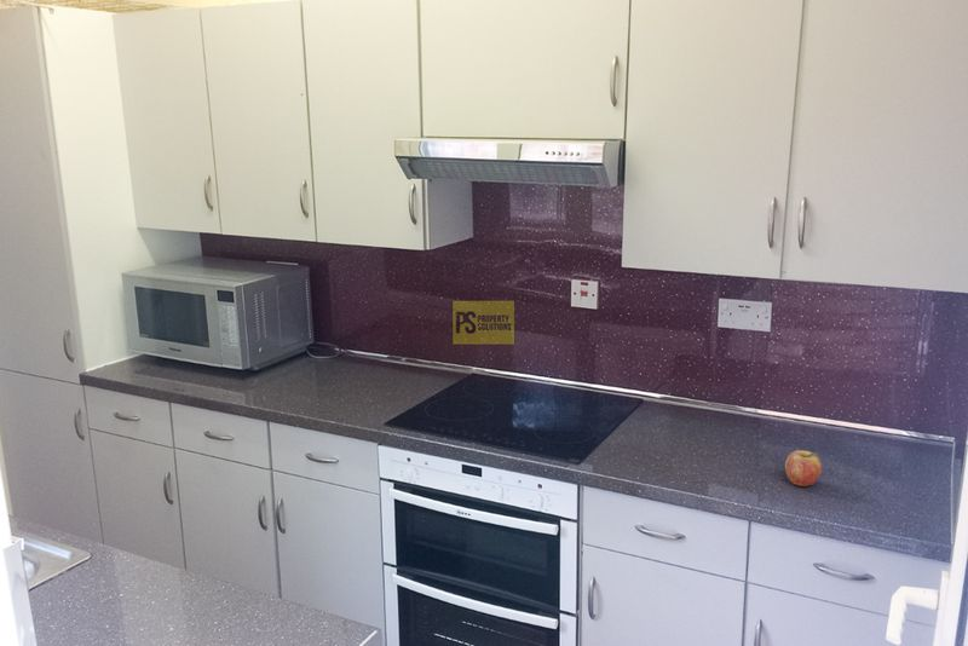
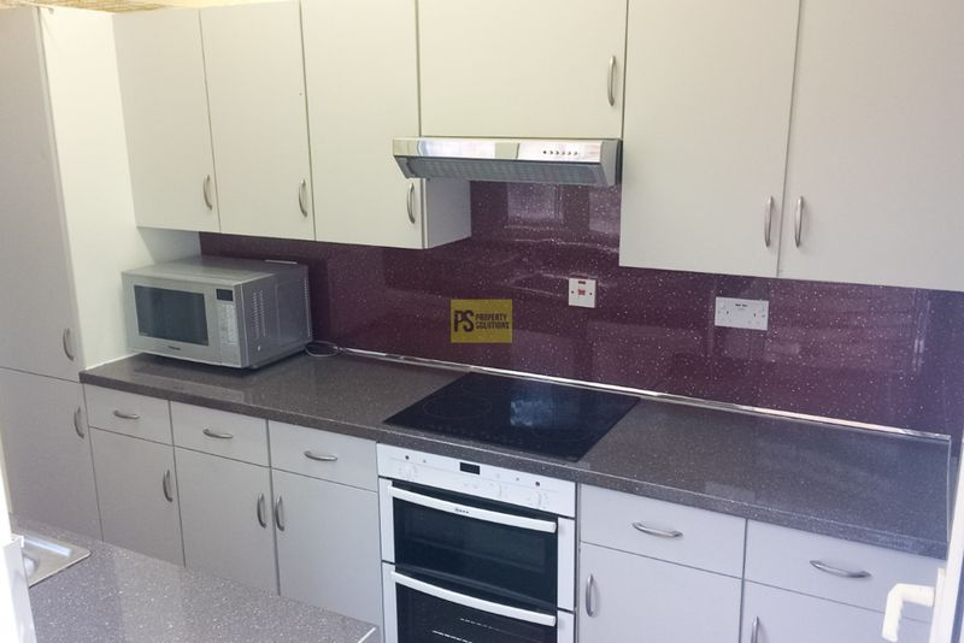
- fruit (802, 467)
